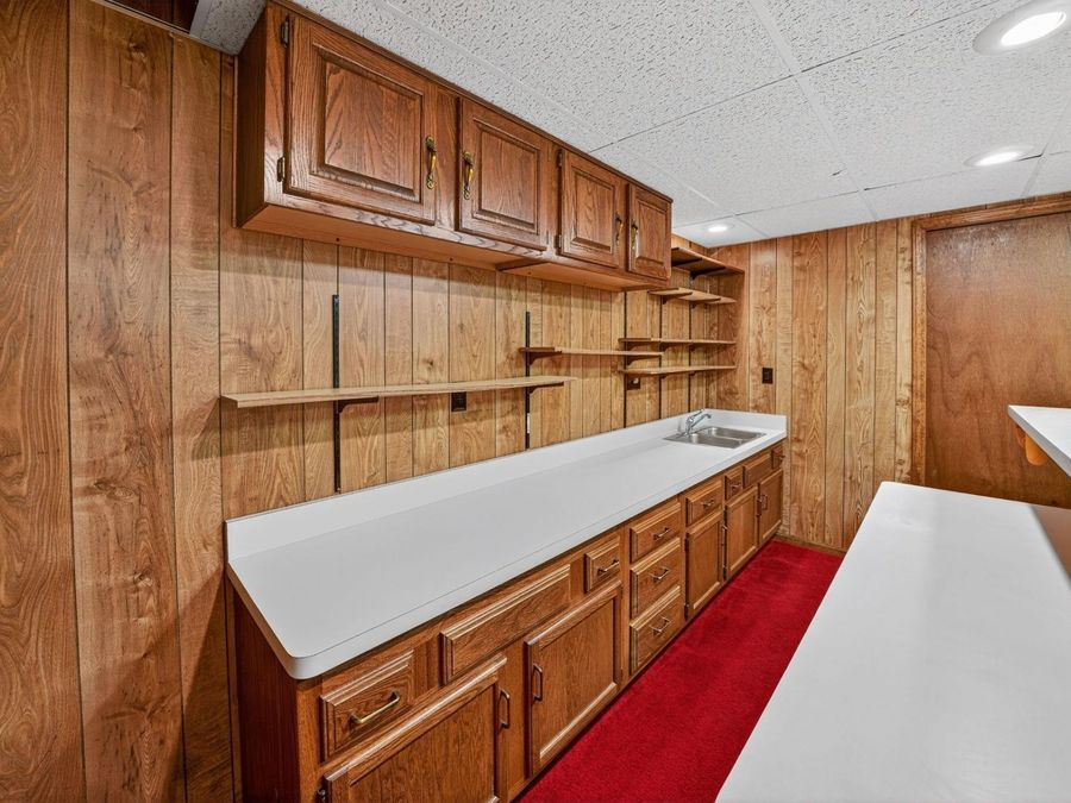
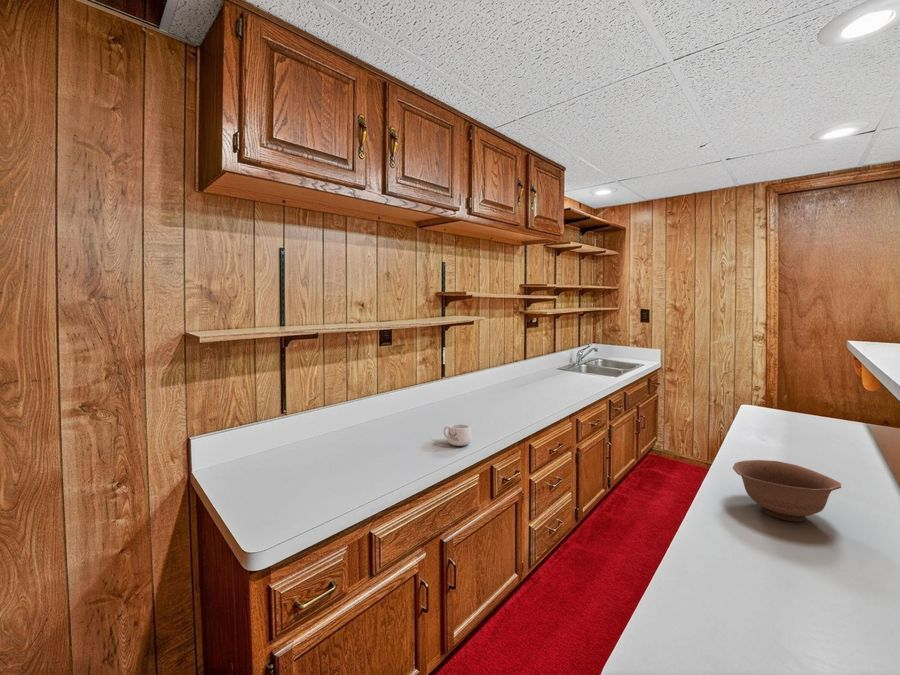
+ bowl (783, 493)
+ mug (456, 434)
